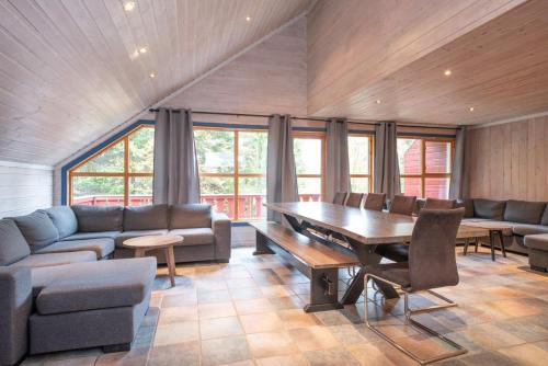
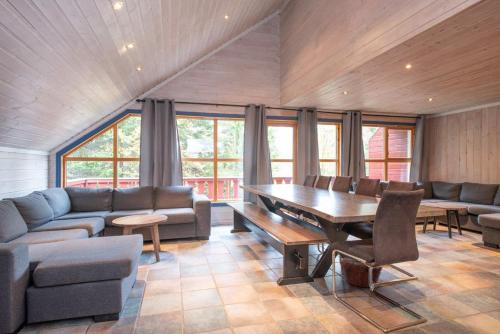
+ woven basket (360, 269)
